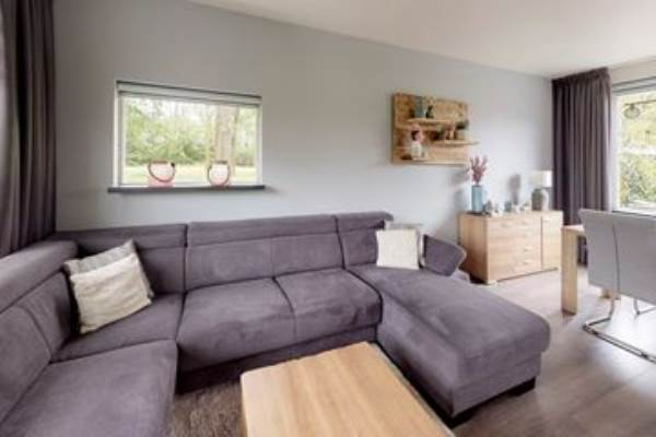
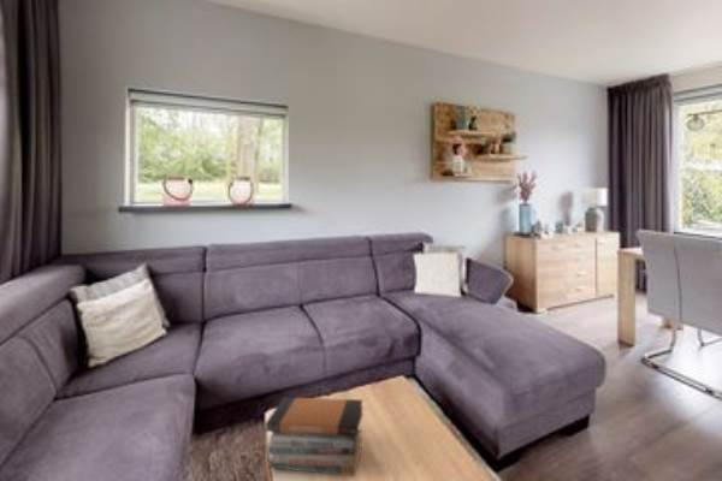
+ book stack (316, 433)
